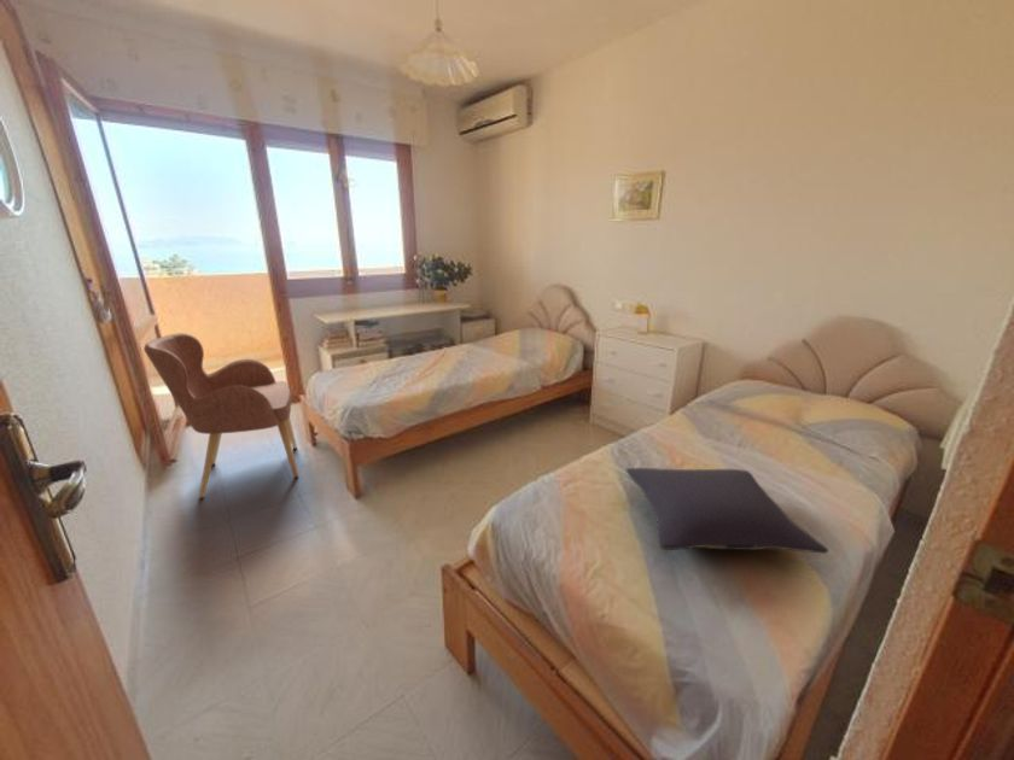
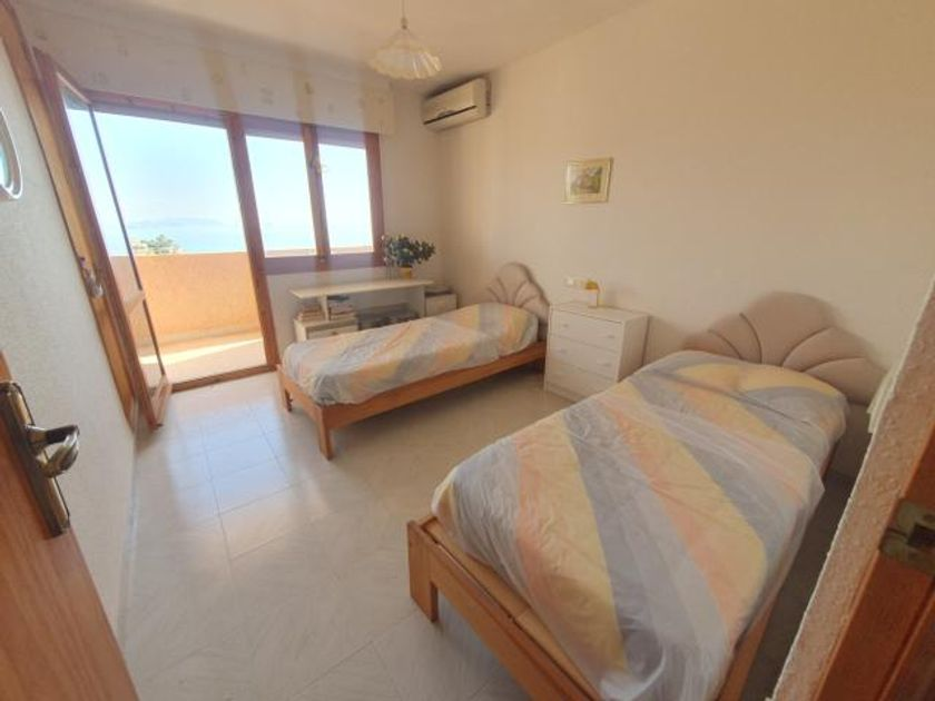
- pillow (710, 503)
- armchair (231, 408)
